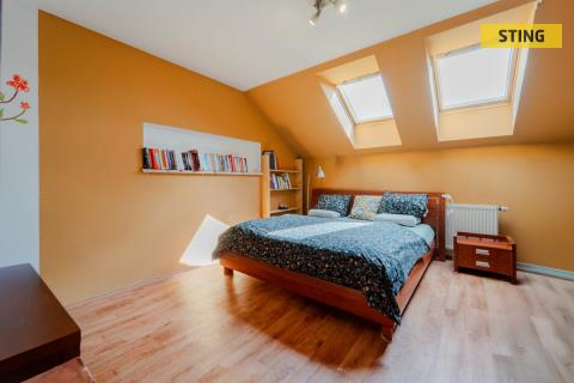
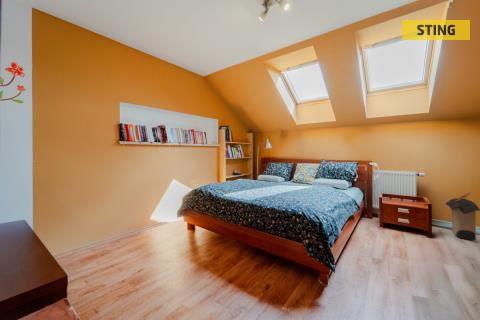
+ laundry hamper (461, 212)
